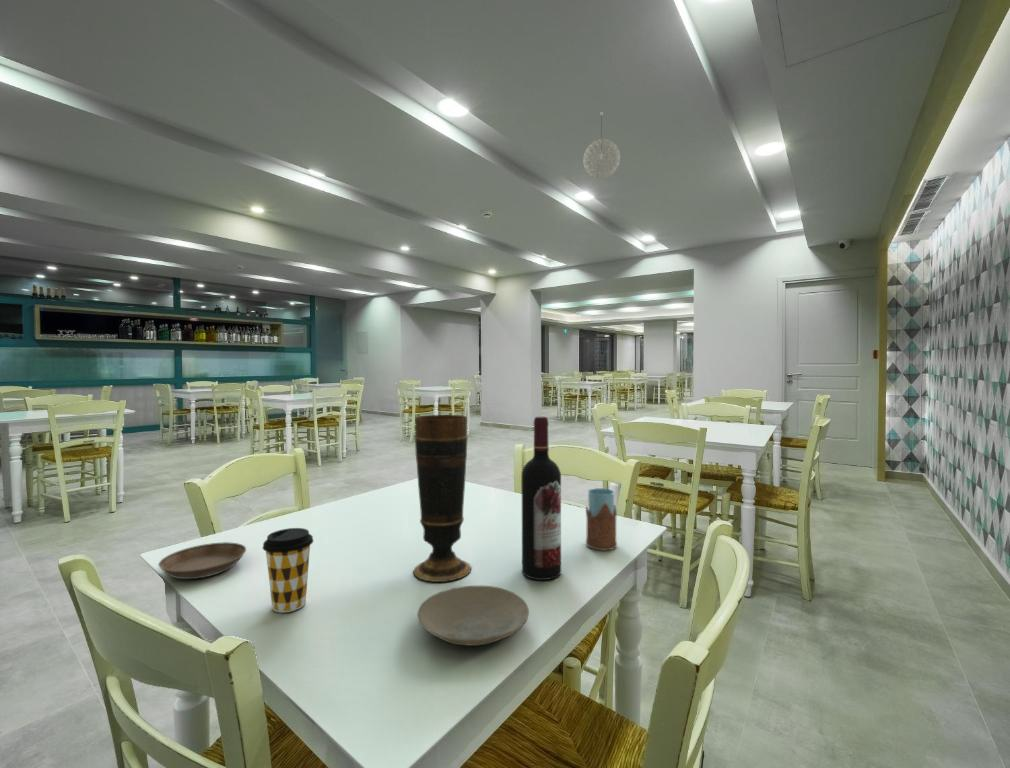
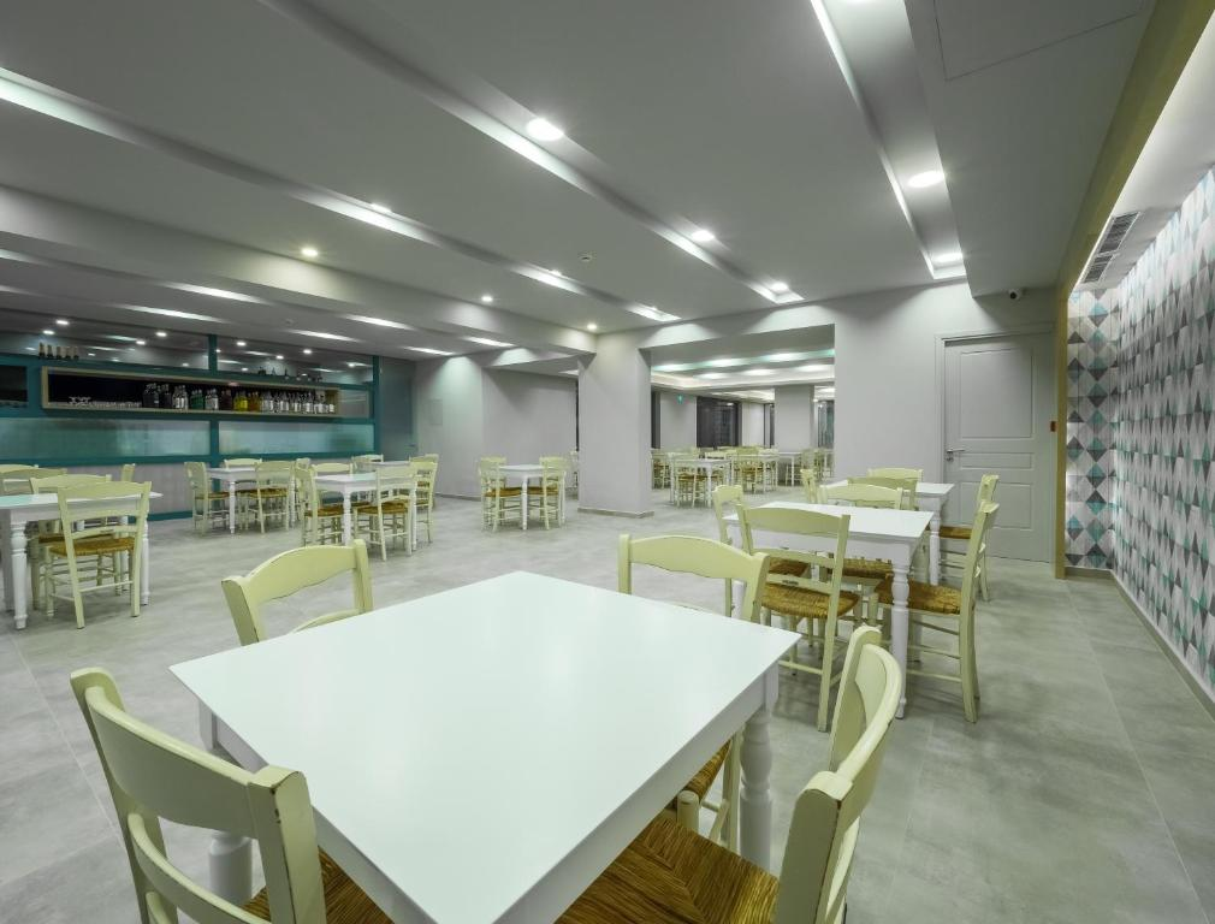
- vase (441, 493)
- plate (473, 617)
- coffee cup (288, 569)
- wine bottle (541, 494)
- drinking glass (599, 516)
- saucer (204, 561)
- pendant light (601, 145)
